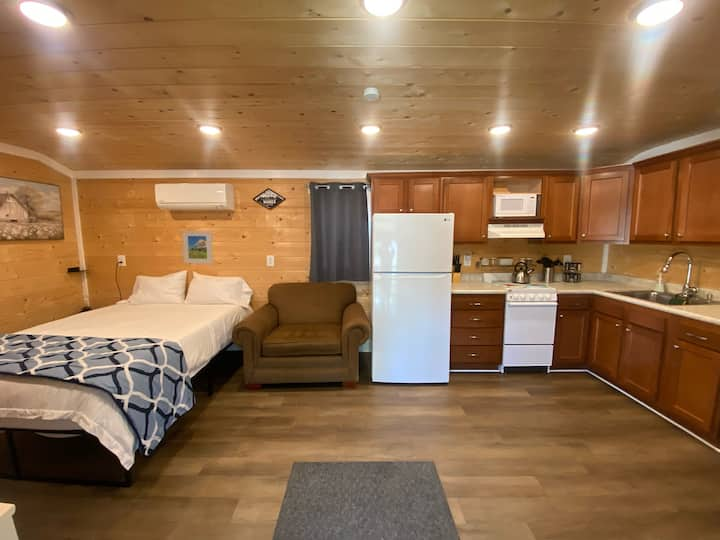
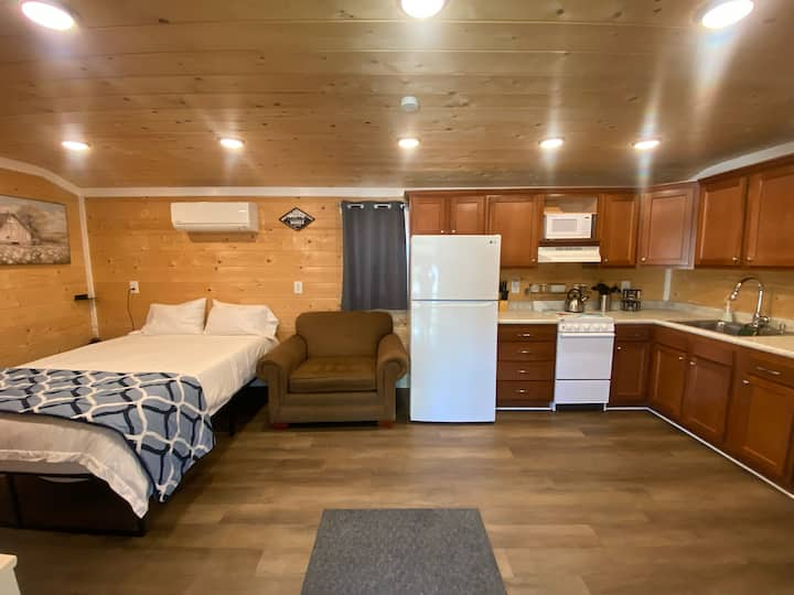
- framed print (197, 247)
